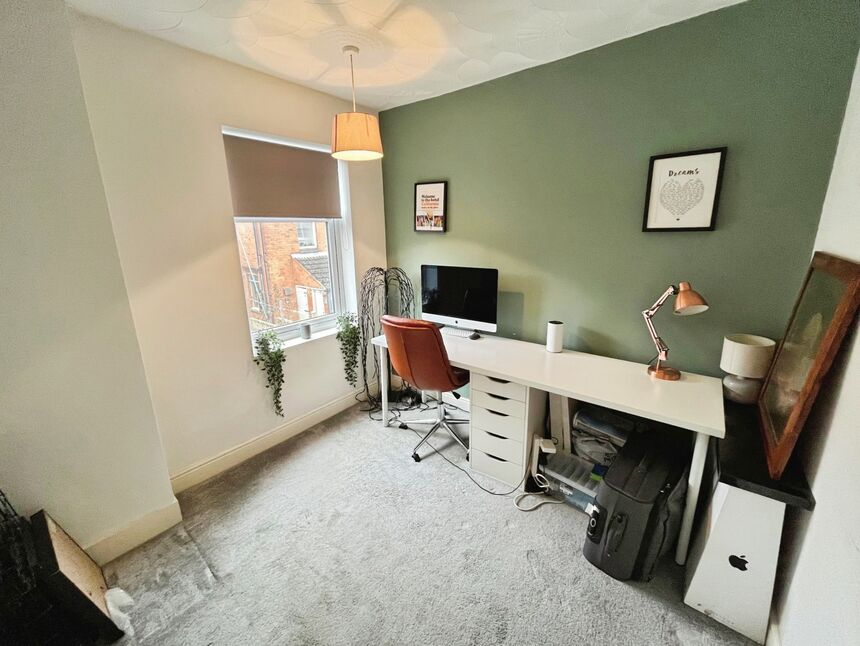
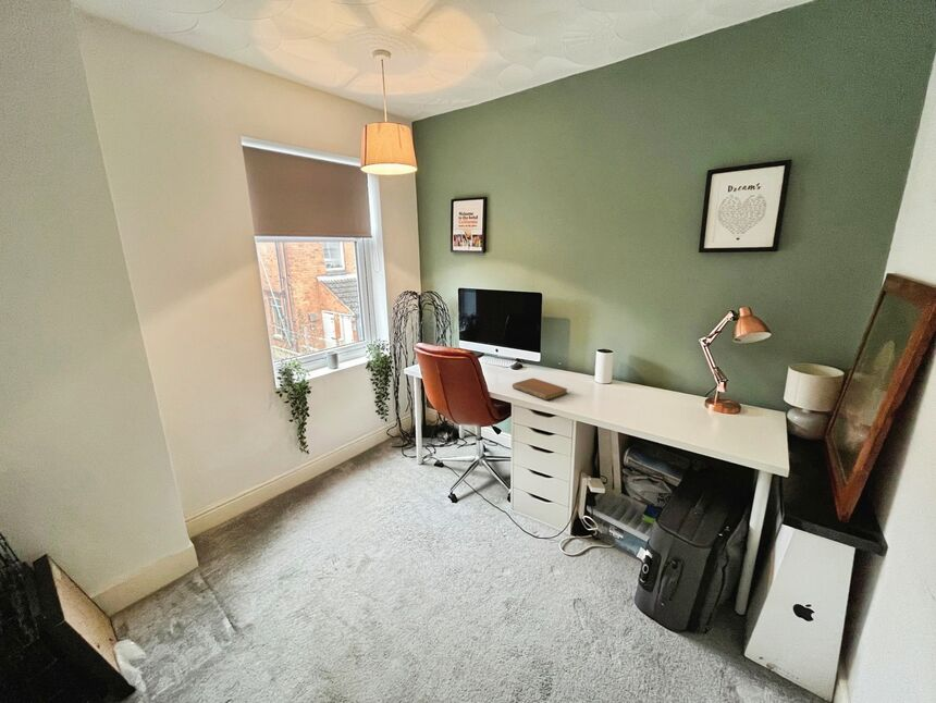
+ notebook (539, 387)
